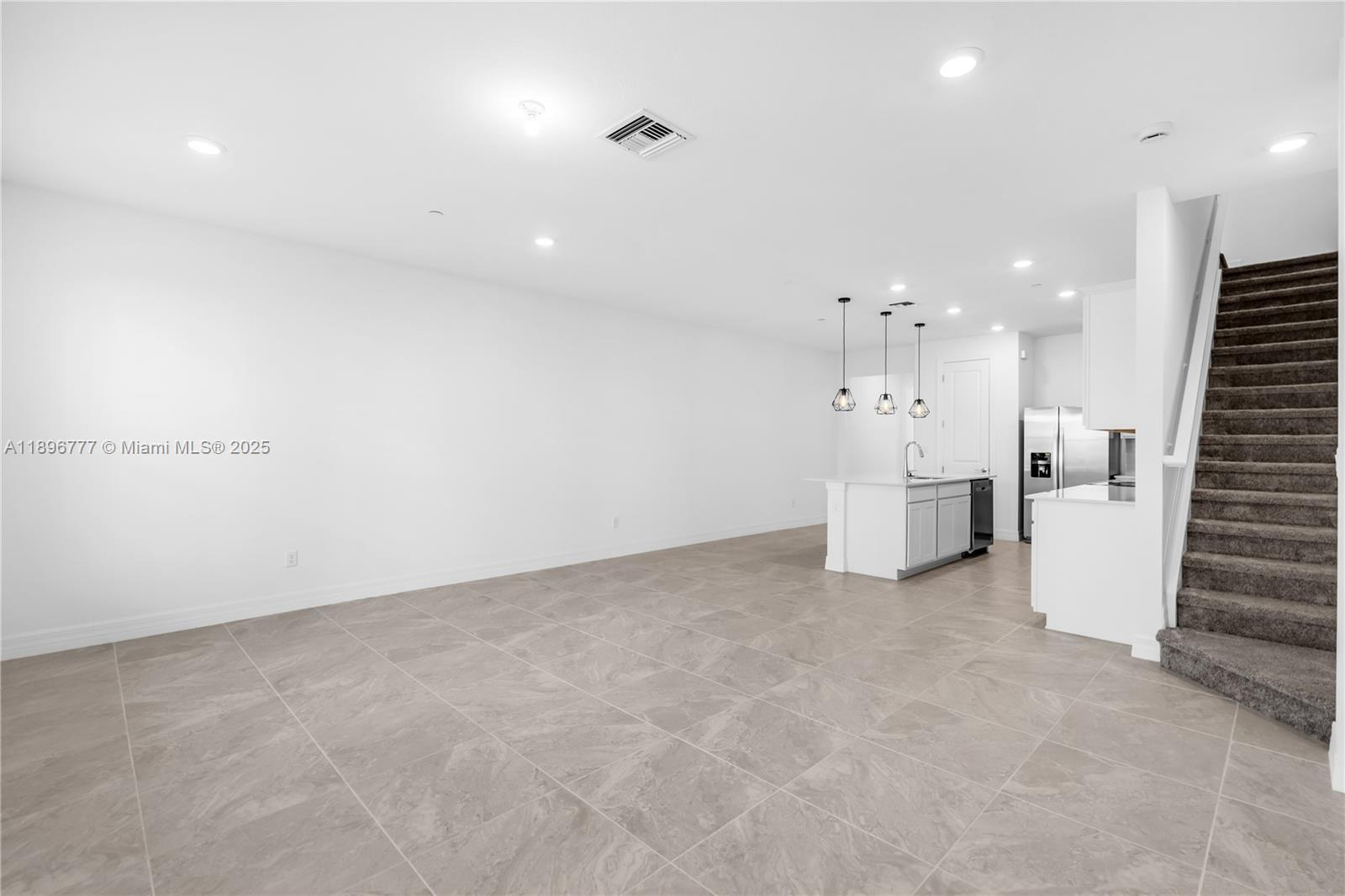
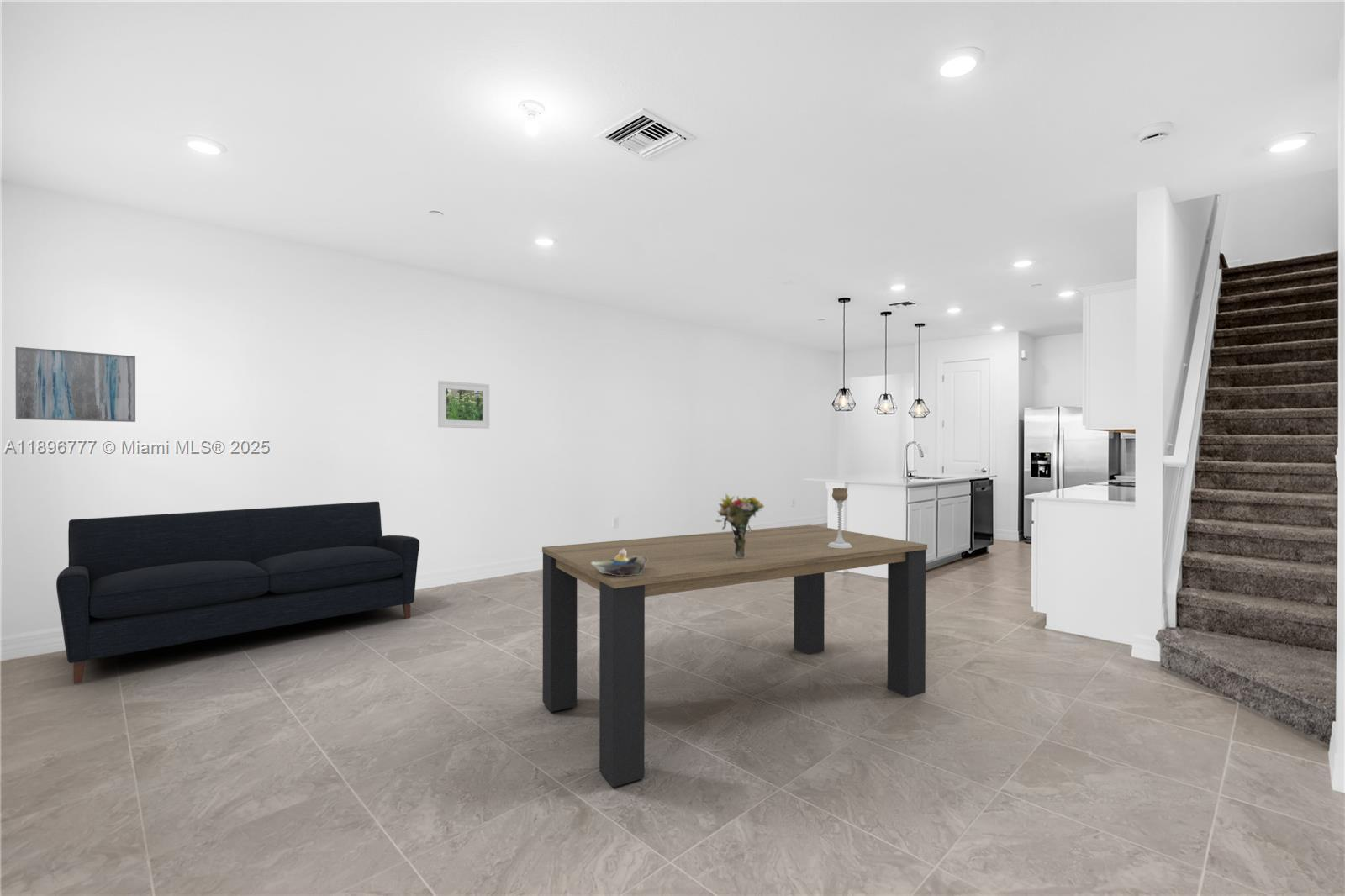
+ dining table (734, 584)
+ decorative bowl (627, 559)
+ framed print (464, 405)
+ bouquet (737, 525)
+ wall art (78, 386)
+ candle holder (840, 517)
+ sofa (256, 572)
